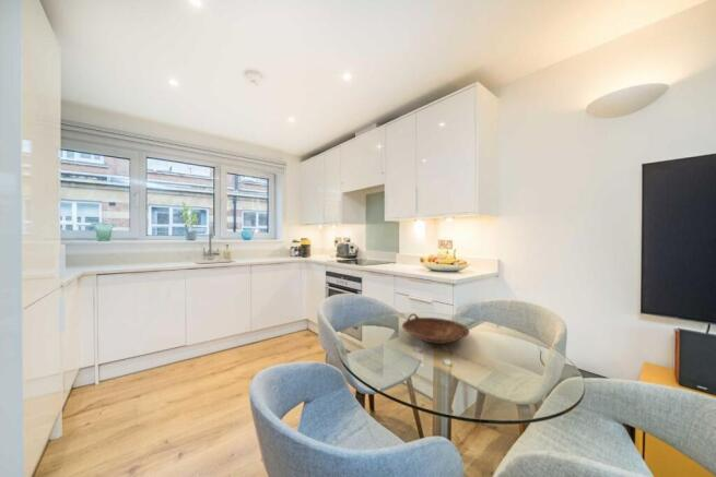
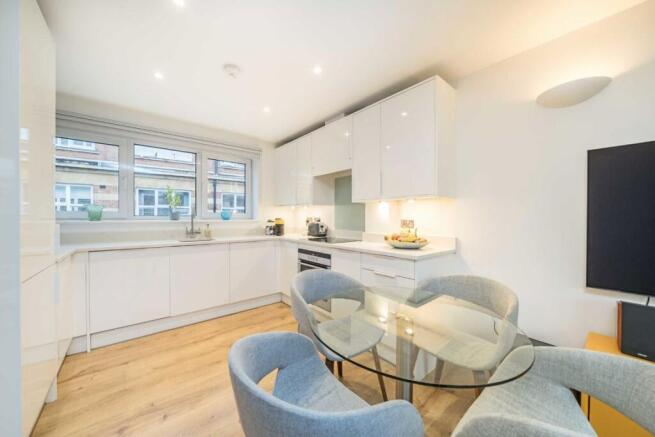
- bowl (434, 330)
